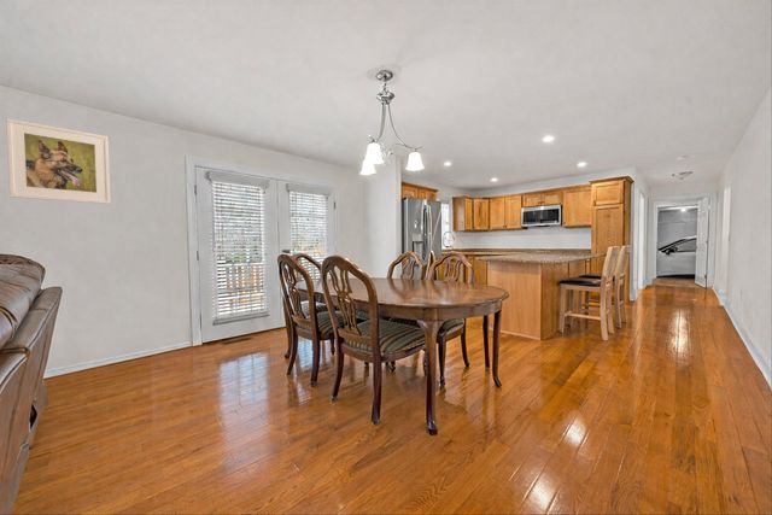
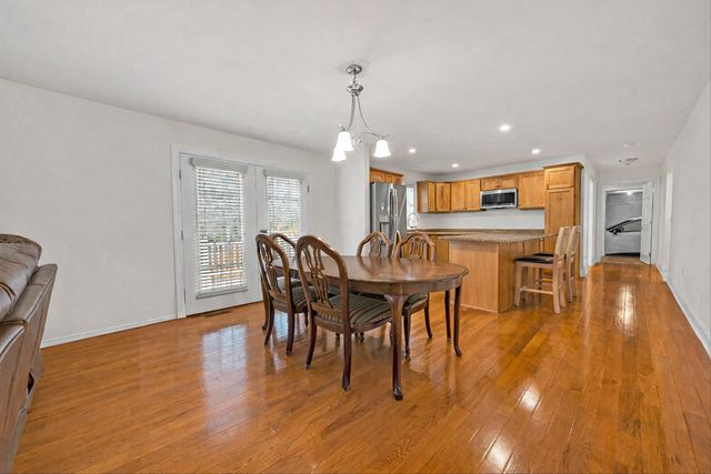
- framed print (62, 164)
